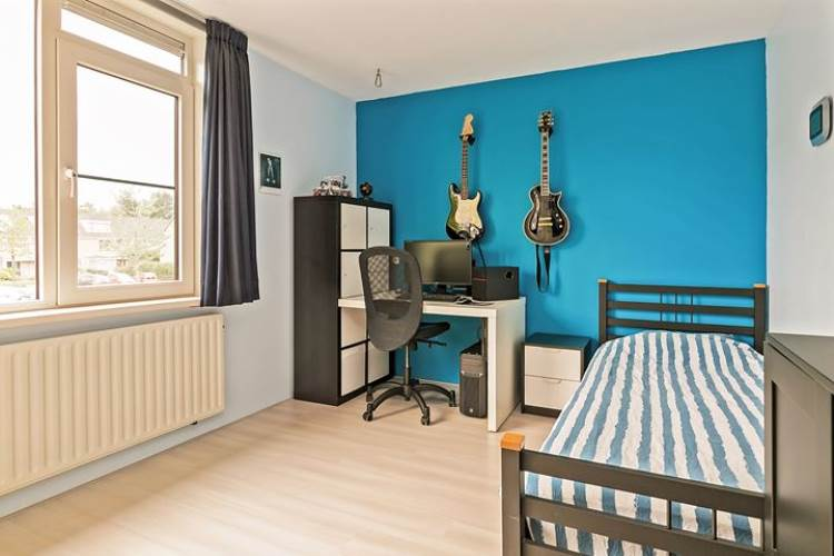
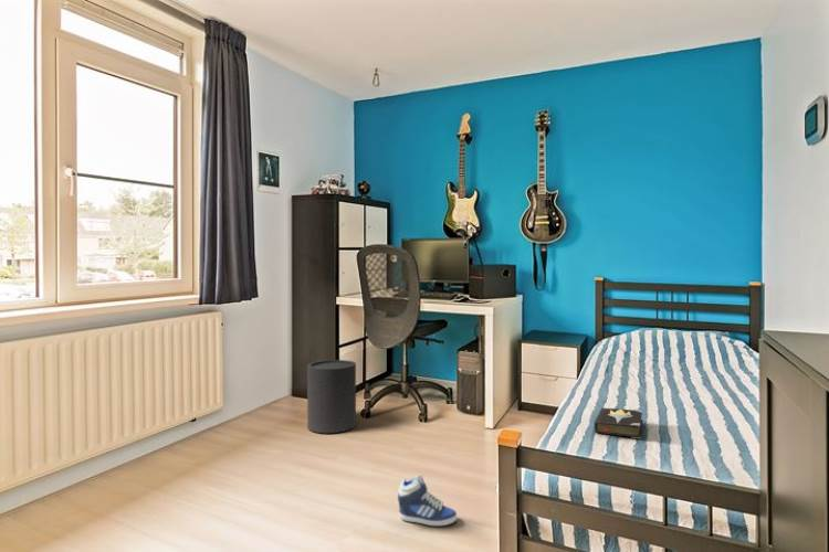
+ sneaker (427, 497)
+ hardback book (619, 421)
+ trash can (332, 394)
